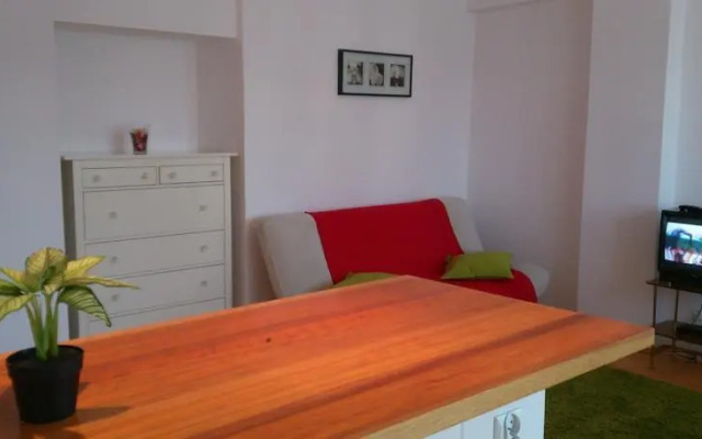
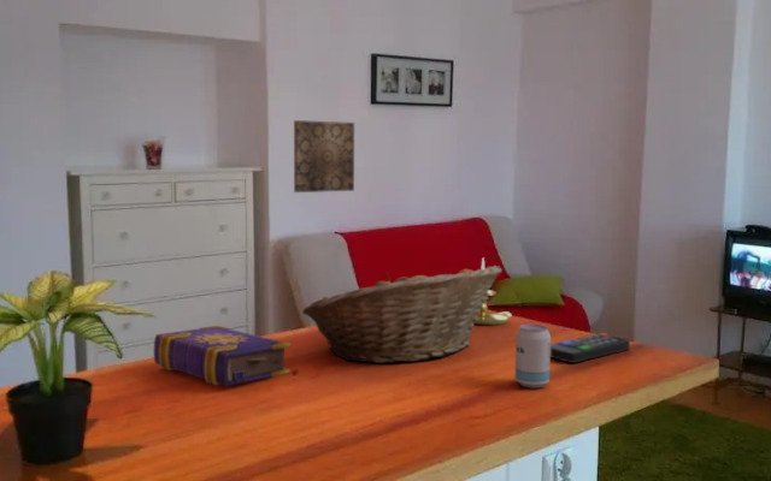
+ book (220, 352)
+ remote control (587, 346)
+ fruit basket (405, 305)
+ candle holder (488, 291)
+ beverage can (532, 356)
+ wall art (324, 156)
